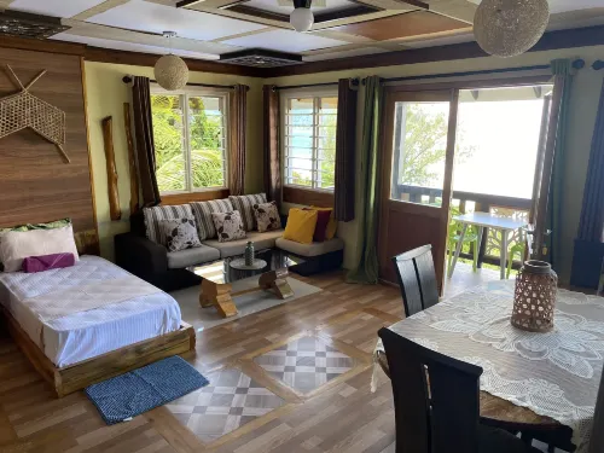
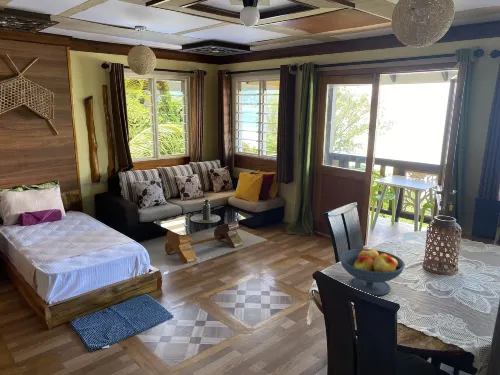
+ fruit bowl (370, 268)
